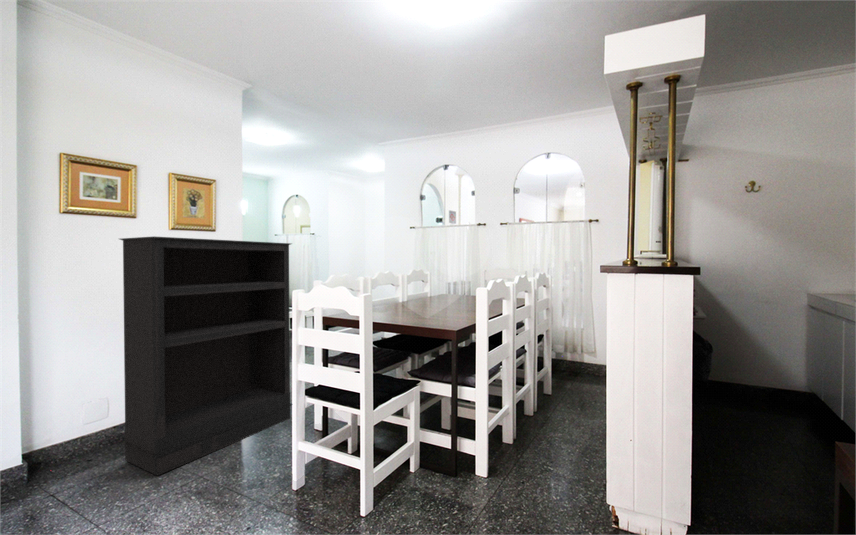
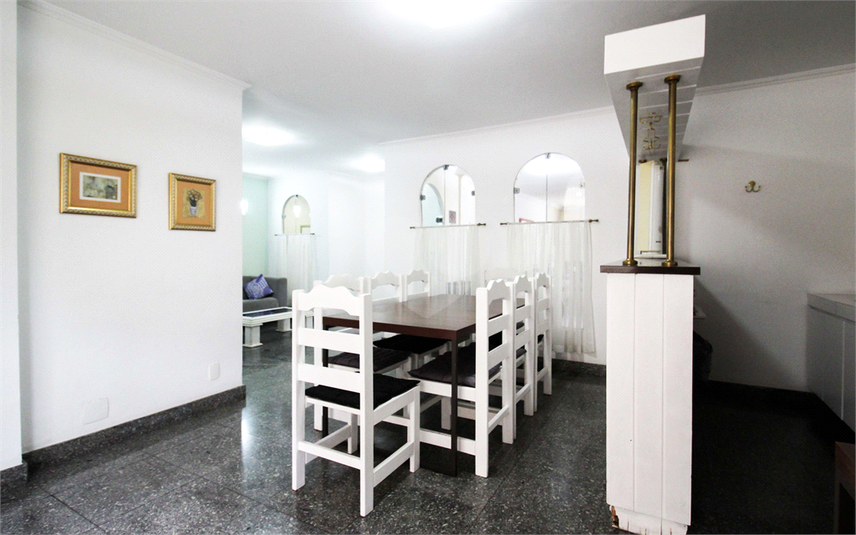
- bookshelf (216, 339)
